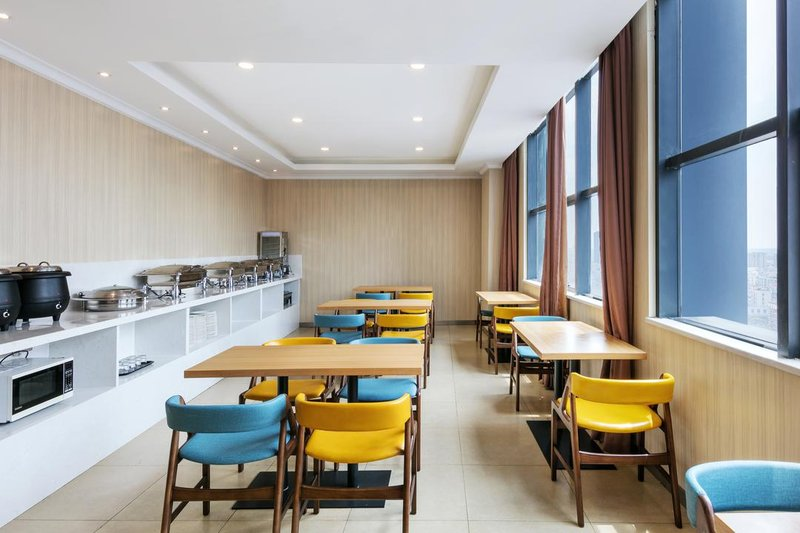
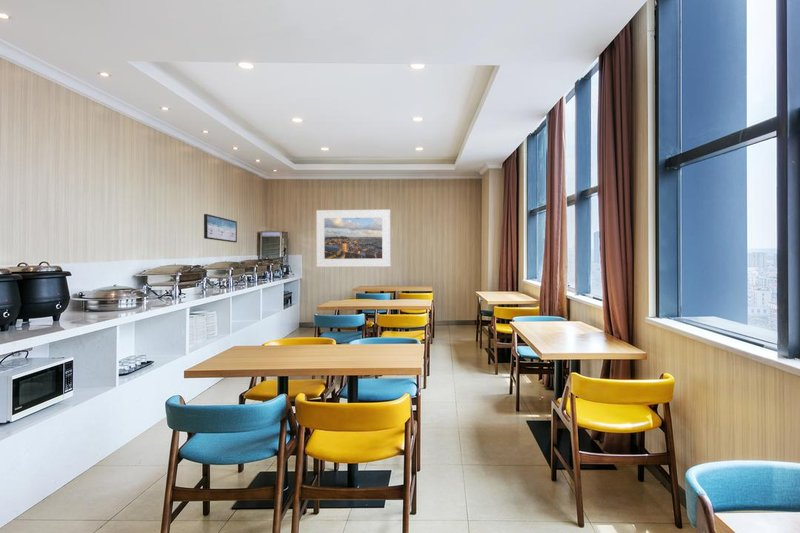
+ wall art (221, 229)
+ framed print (353, 238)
